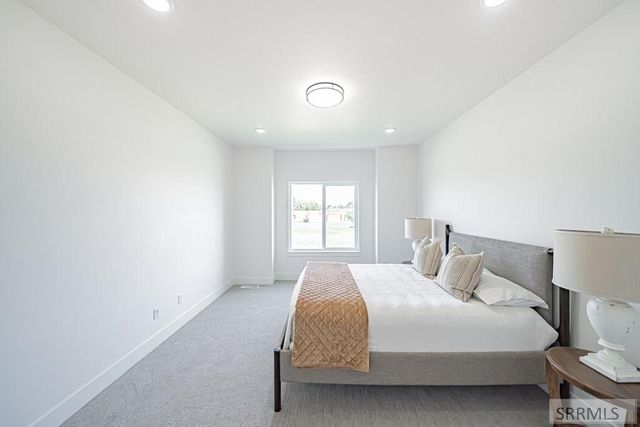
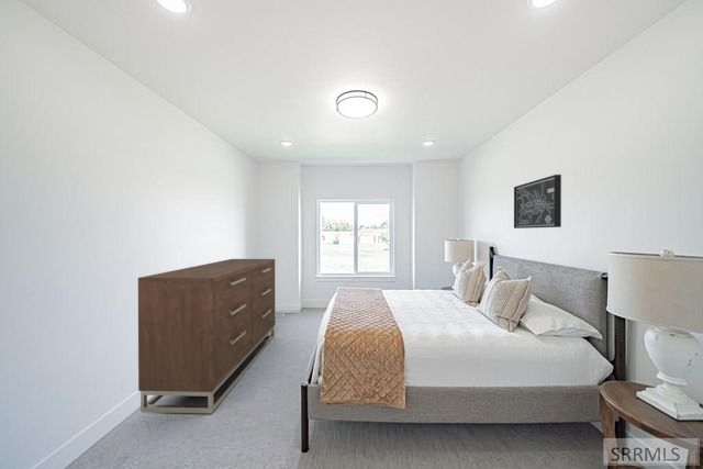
+ dresser (225, 315)
+ wall art (534, 204)
